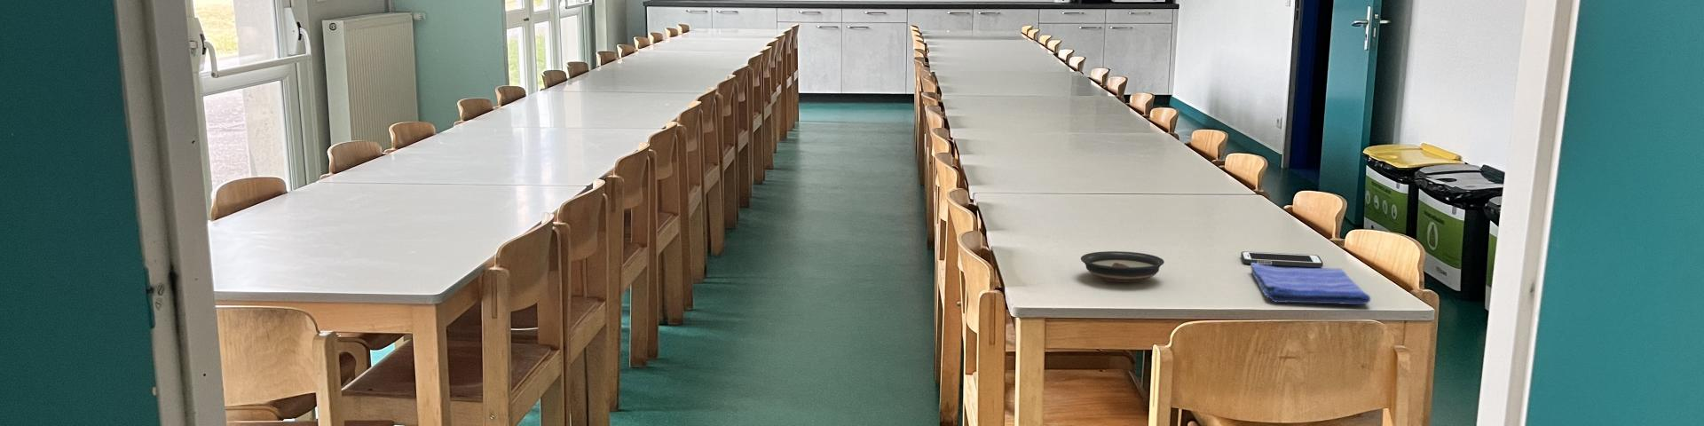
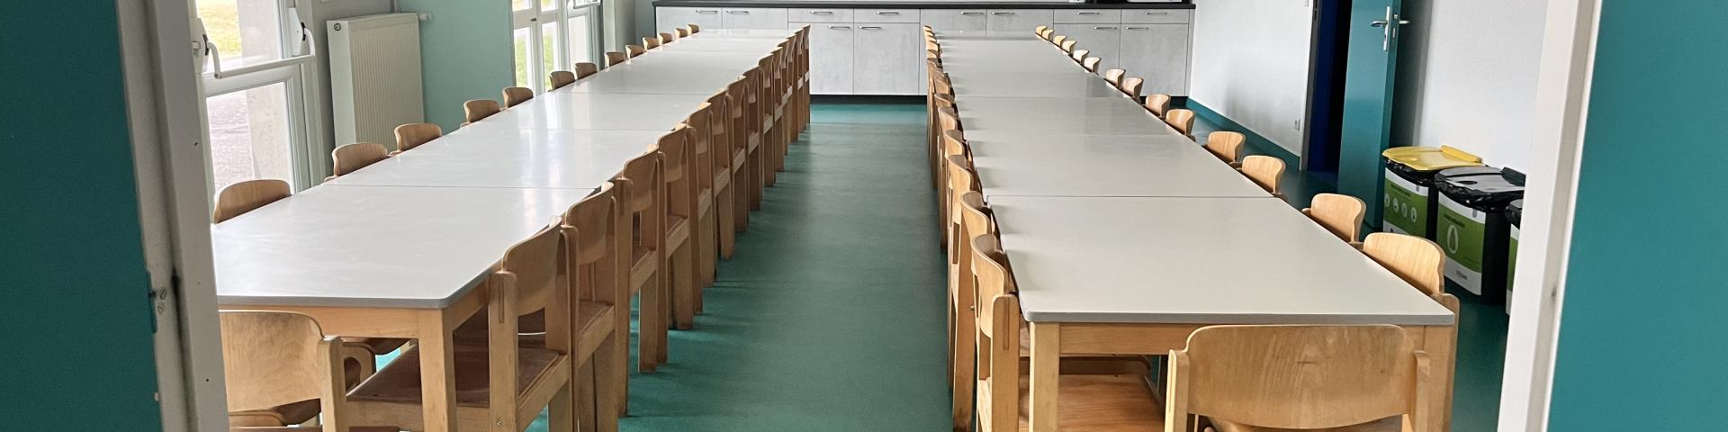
- saucer (1122, 268)
- cell phone (1280, 259)
- dish towel (1307, 281)
